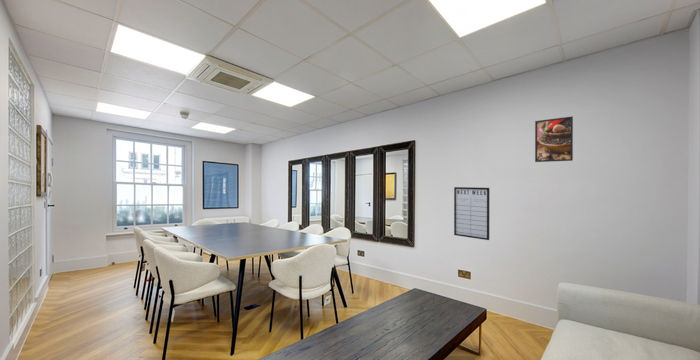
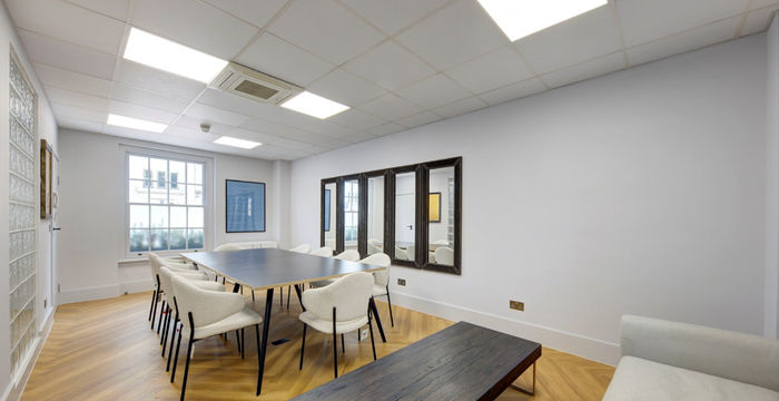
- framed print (553, 140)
- writing board (471, 212)
